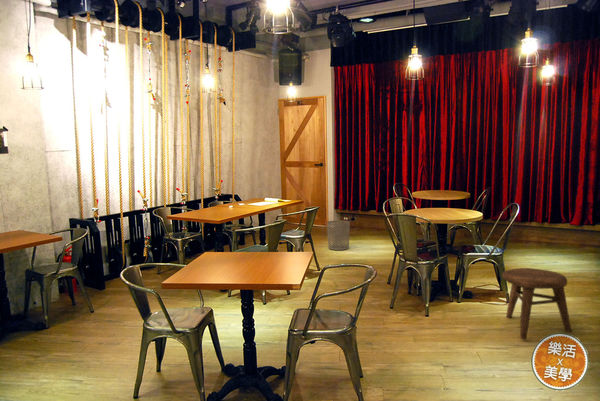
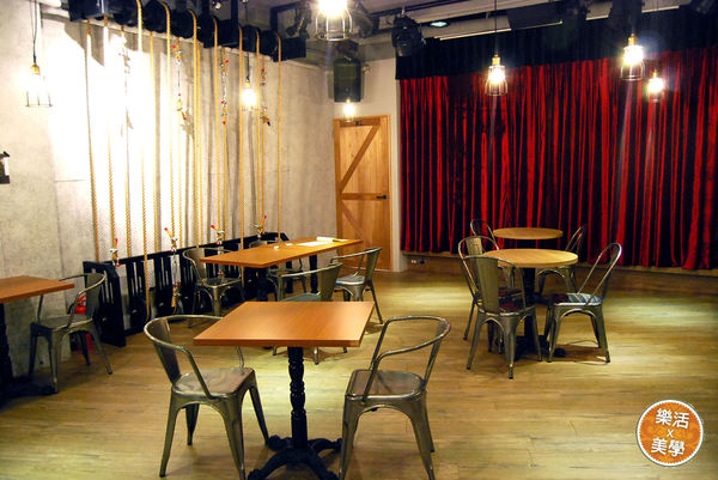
- waste bin (338, 235)
- stool (536, 301)
